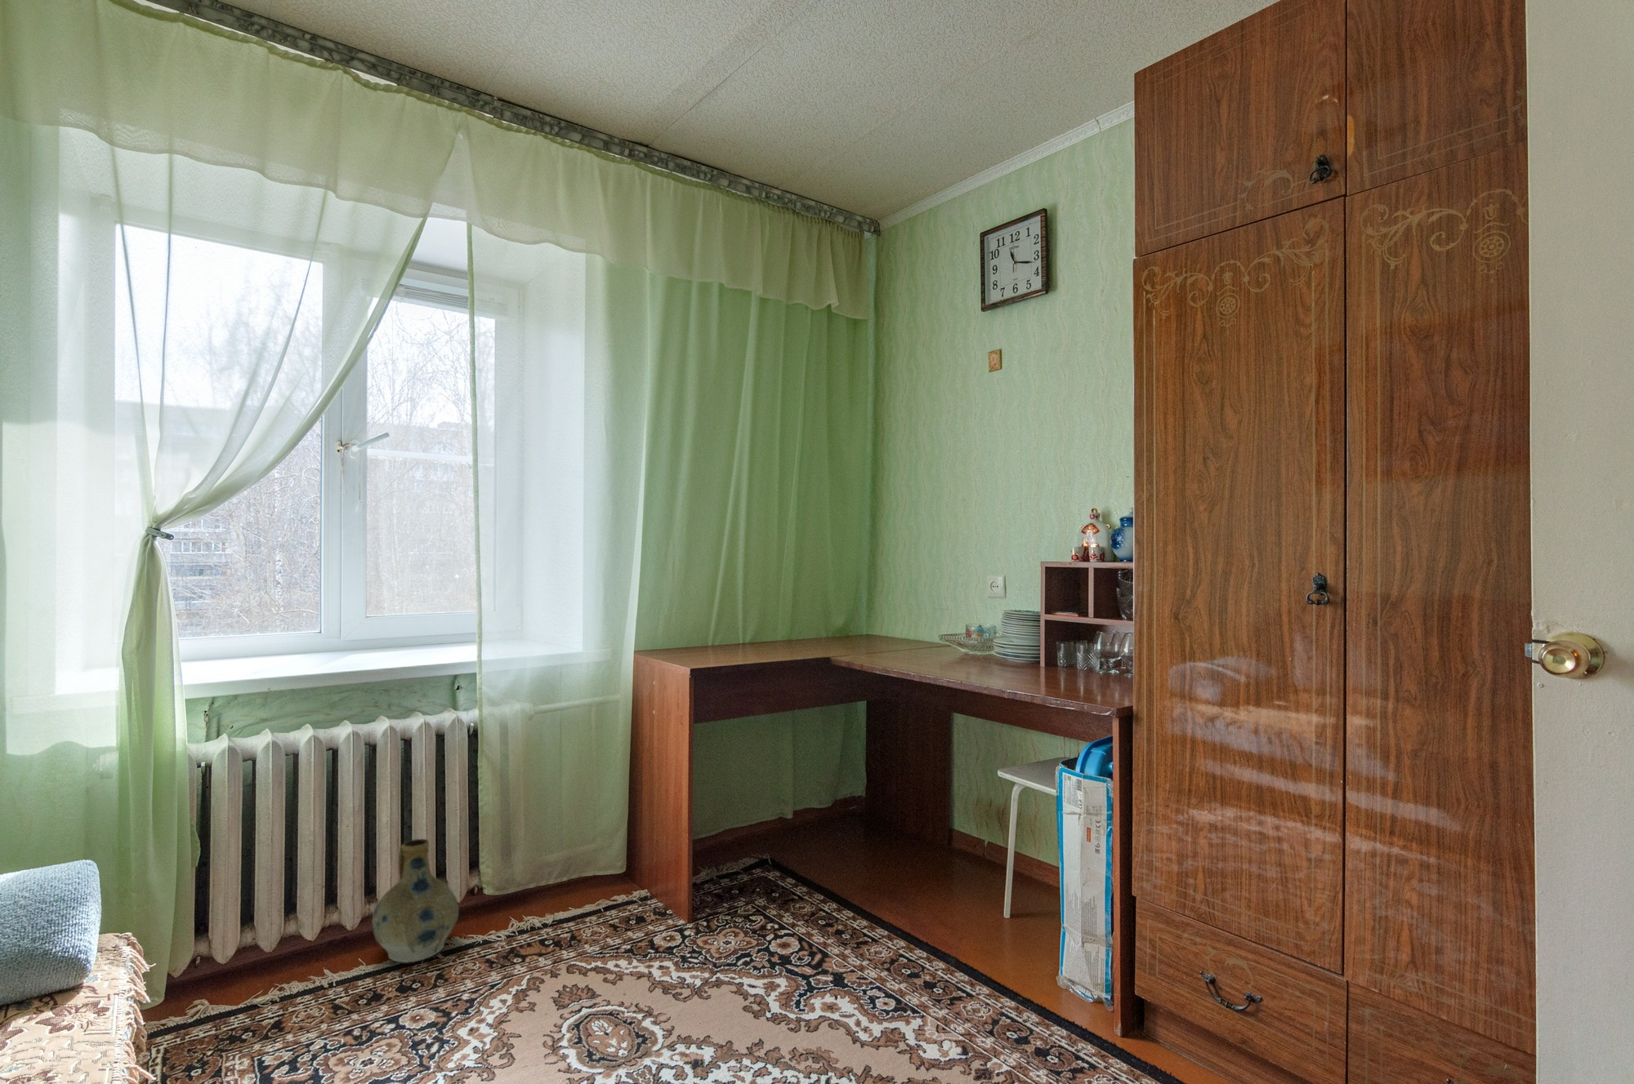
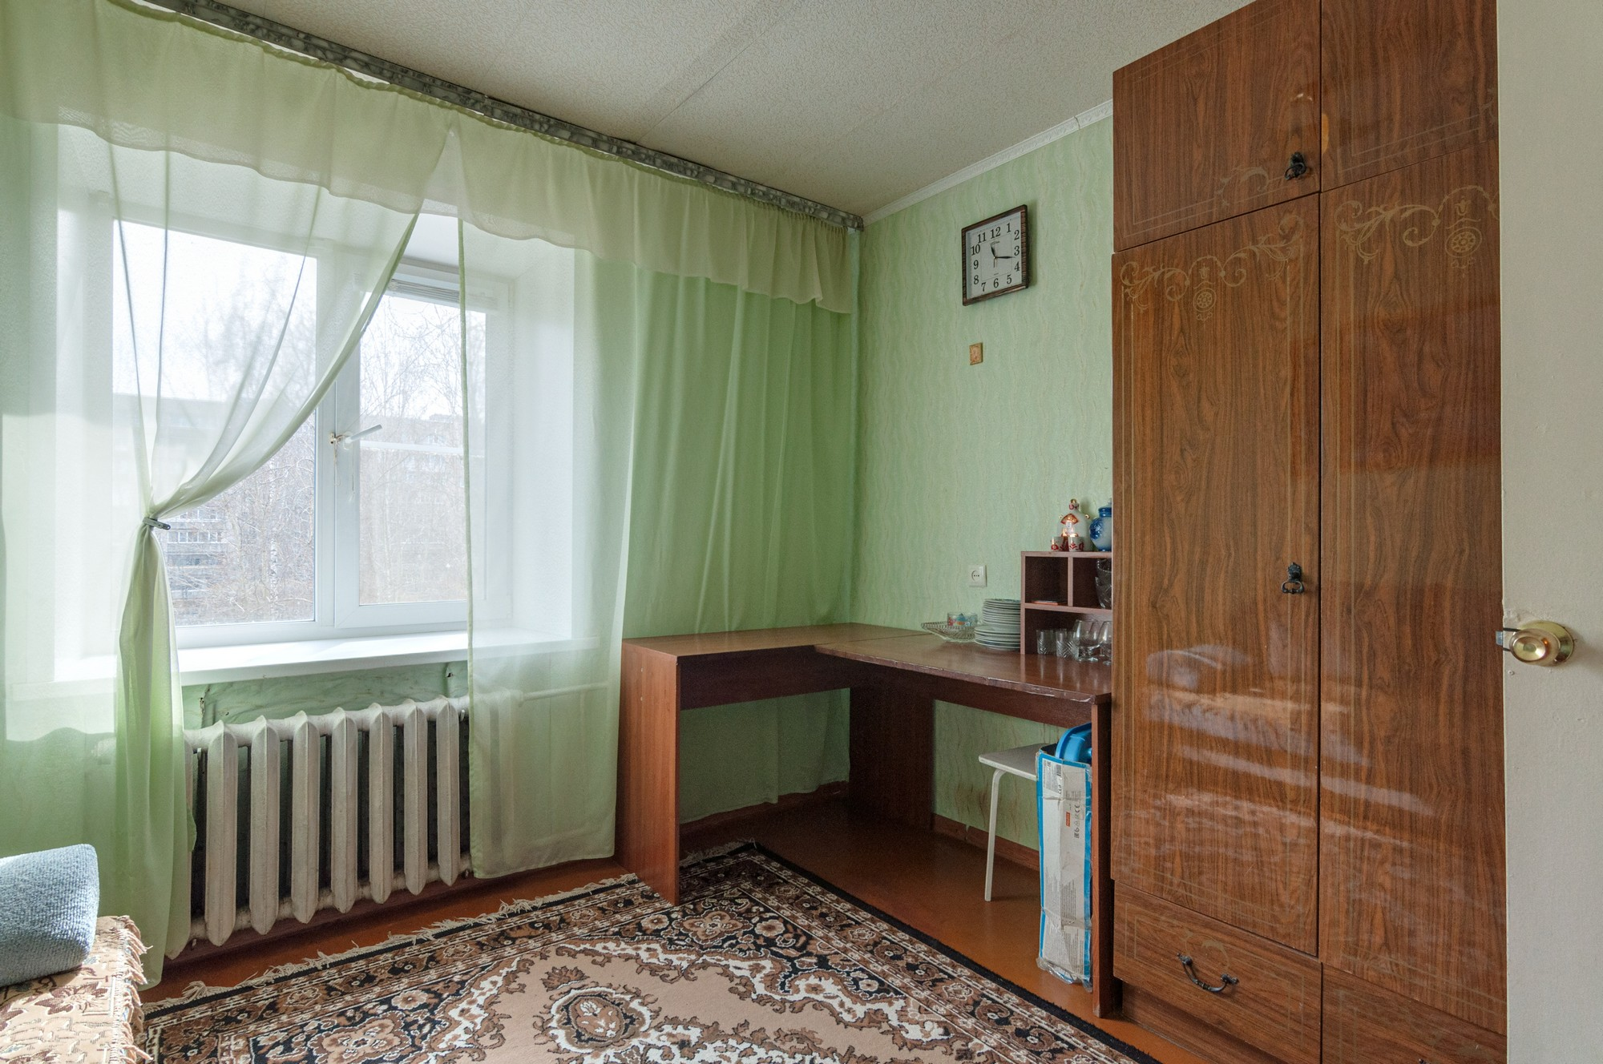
- ceramic jug (416, 896)
